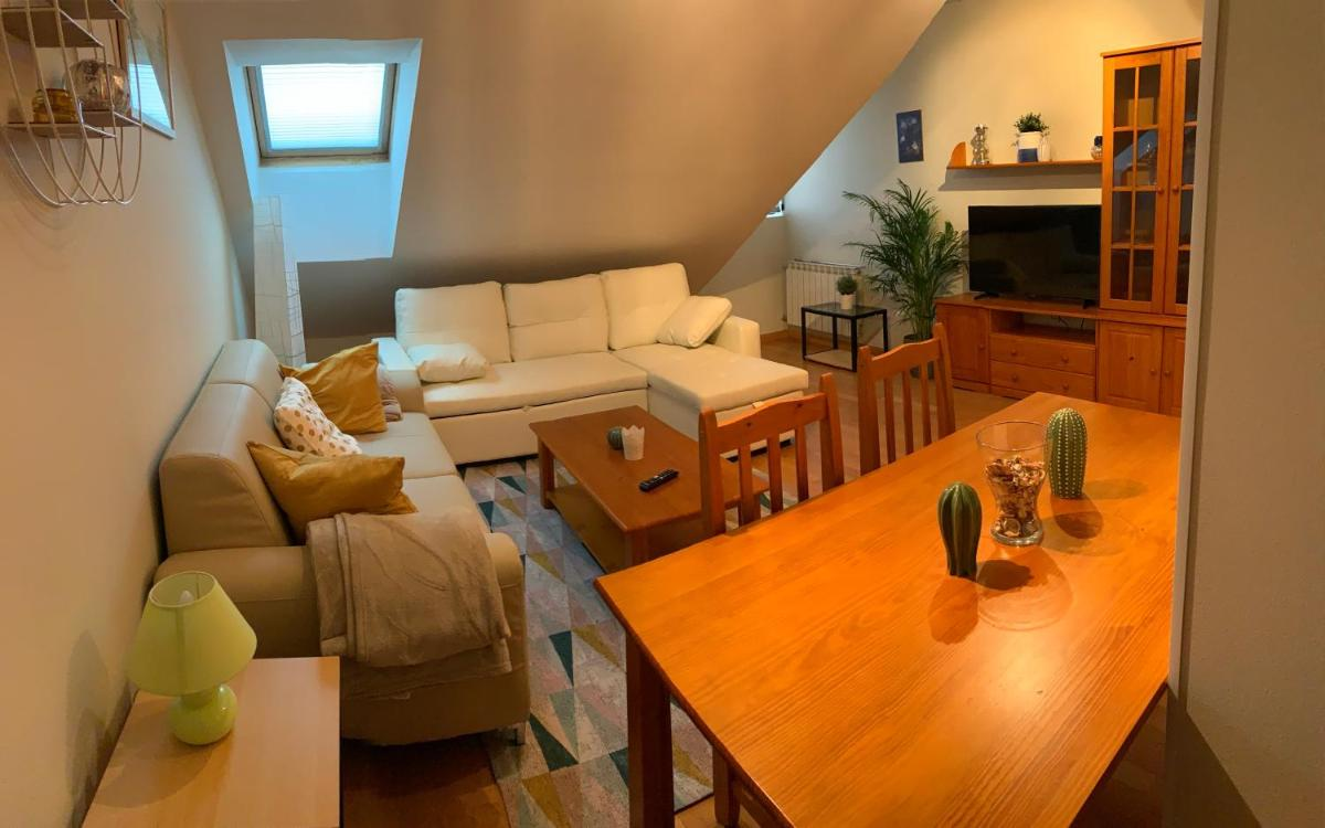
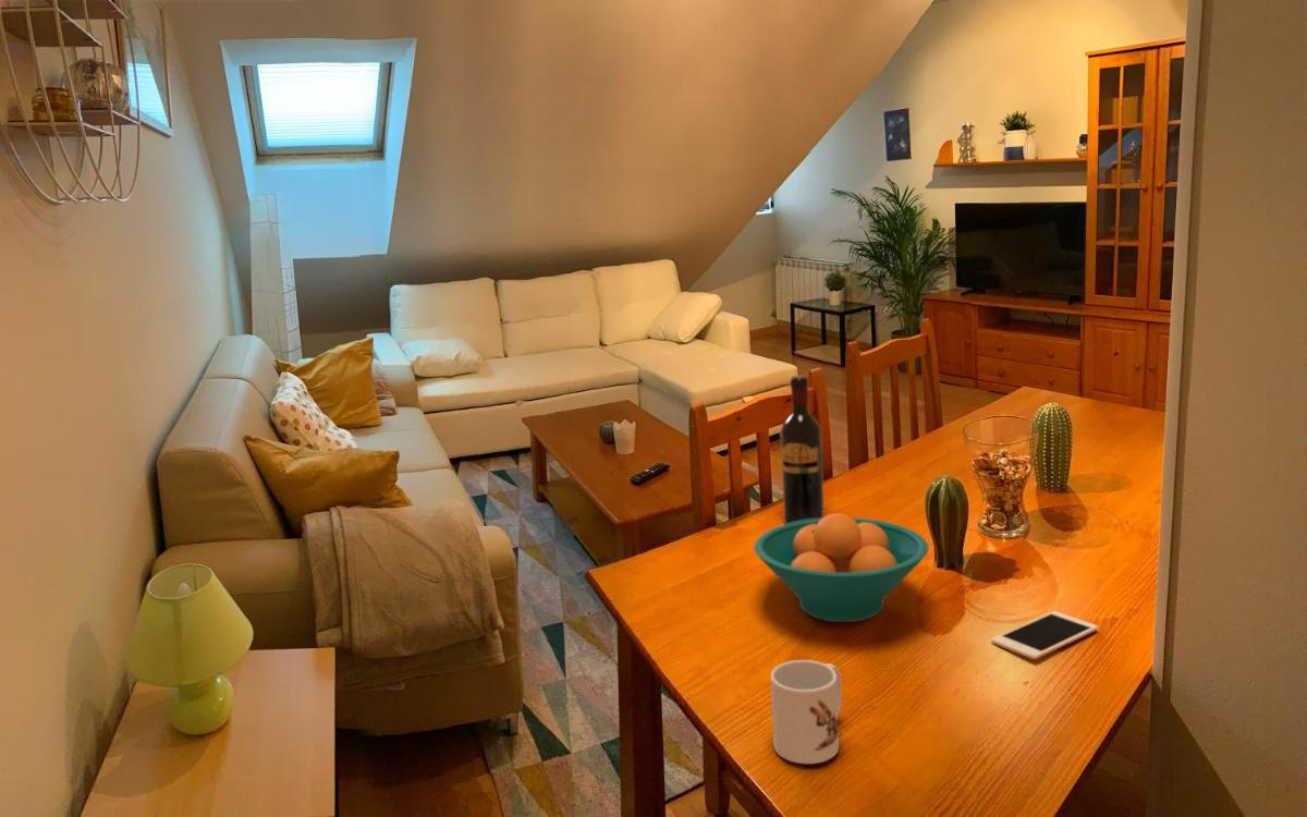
+ mug (813, 704)
+ cell phone (1045, 634)
+ wine bottle (802, 450)
+ fruit bowl (840, 561)
